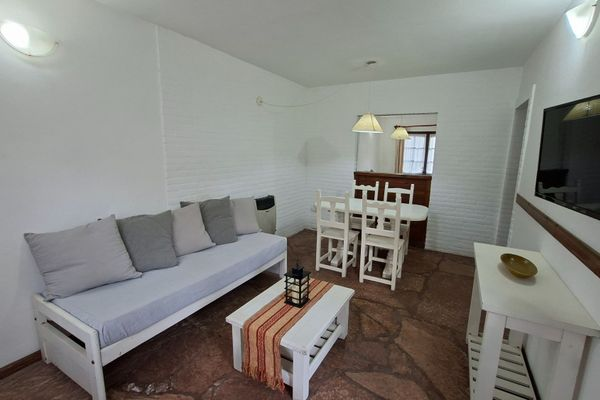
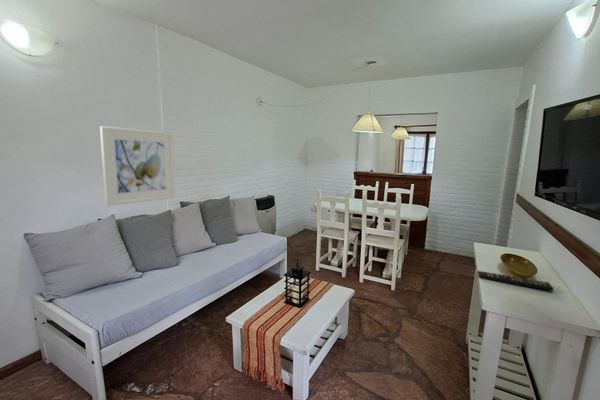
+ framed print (142, 166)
+ remote control (512, 279)
